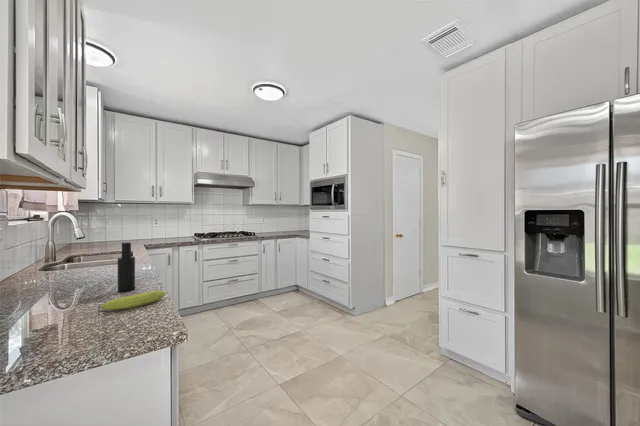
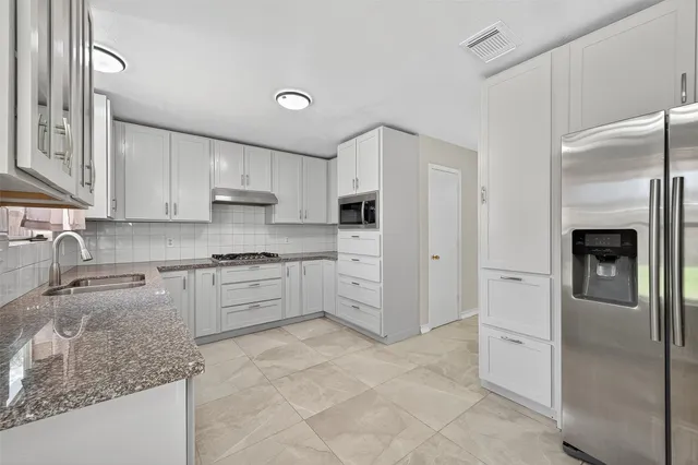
- fruit (135, 297)
- soap dispenser (126, 266)
